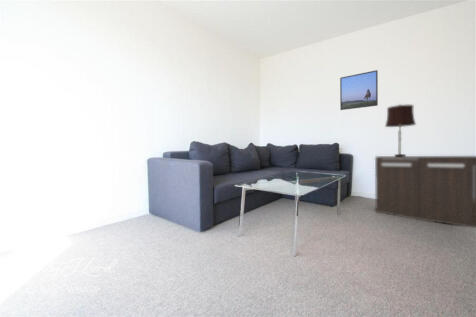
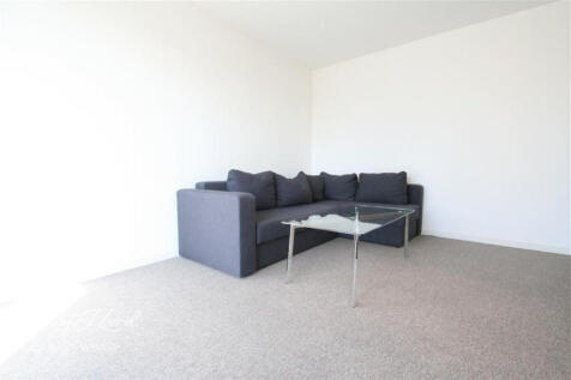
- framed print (358, 91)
- storage cabinet (448, 188)
- table lamp (400, 130)
